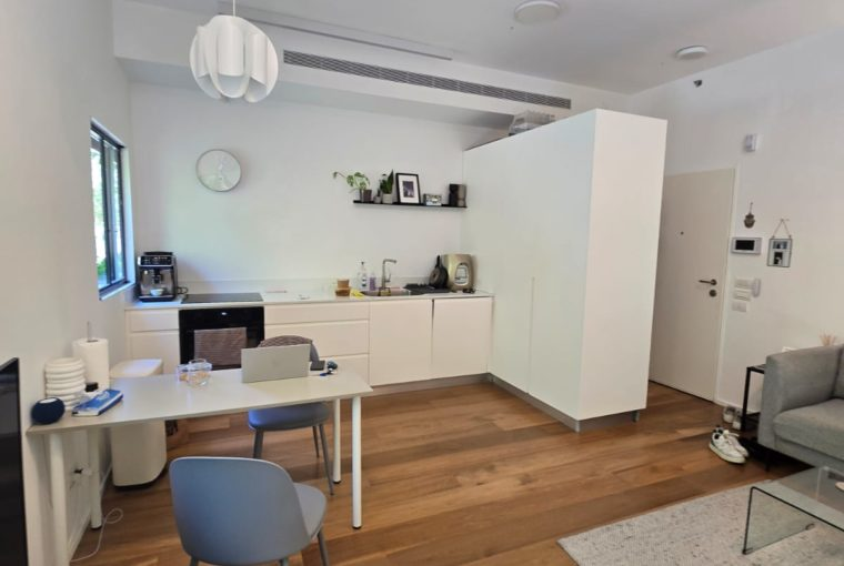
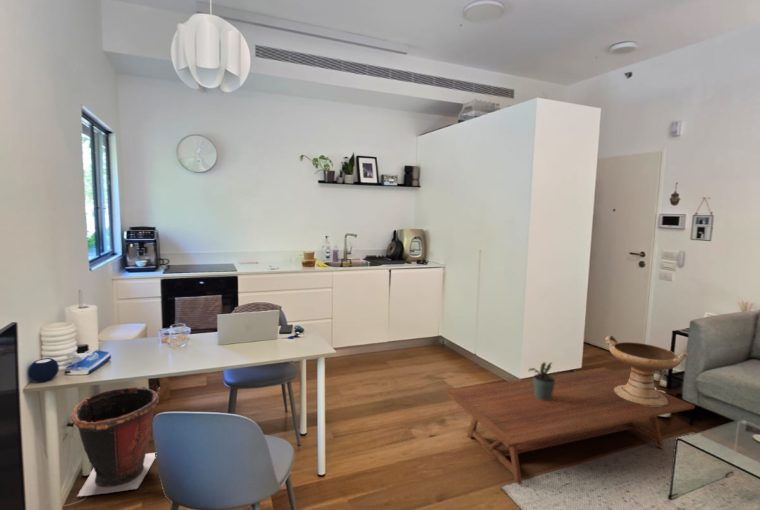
+ coffee table (565, 419)
+ decorative bowl (642, 369)
+ waste bin (119, 434)
+ potted plant (544, 379)
